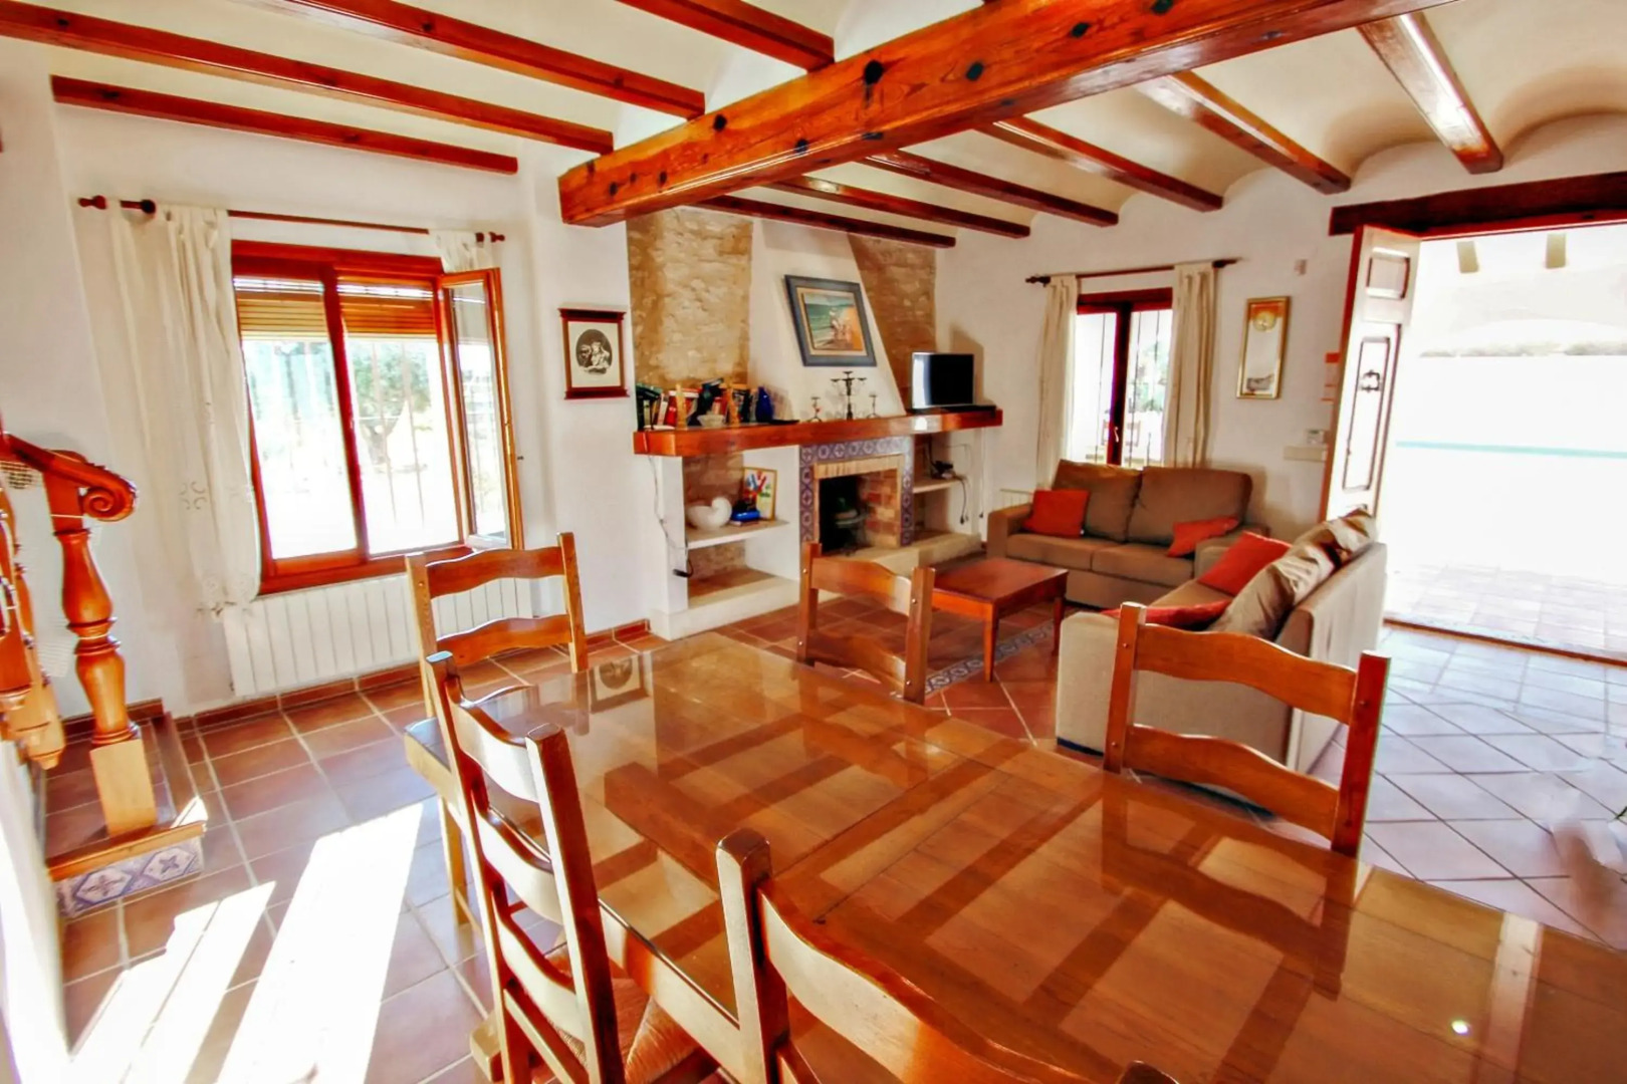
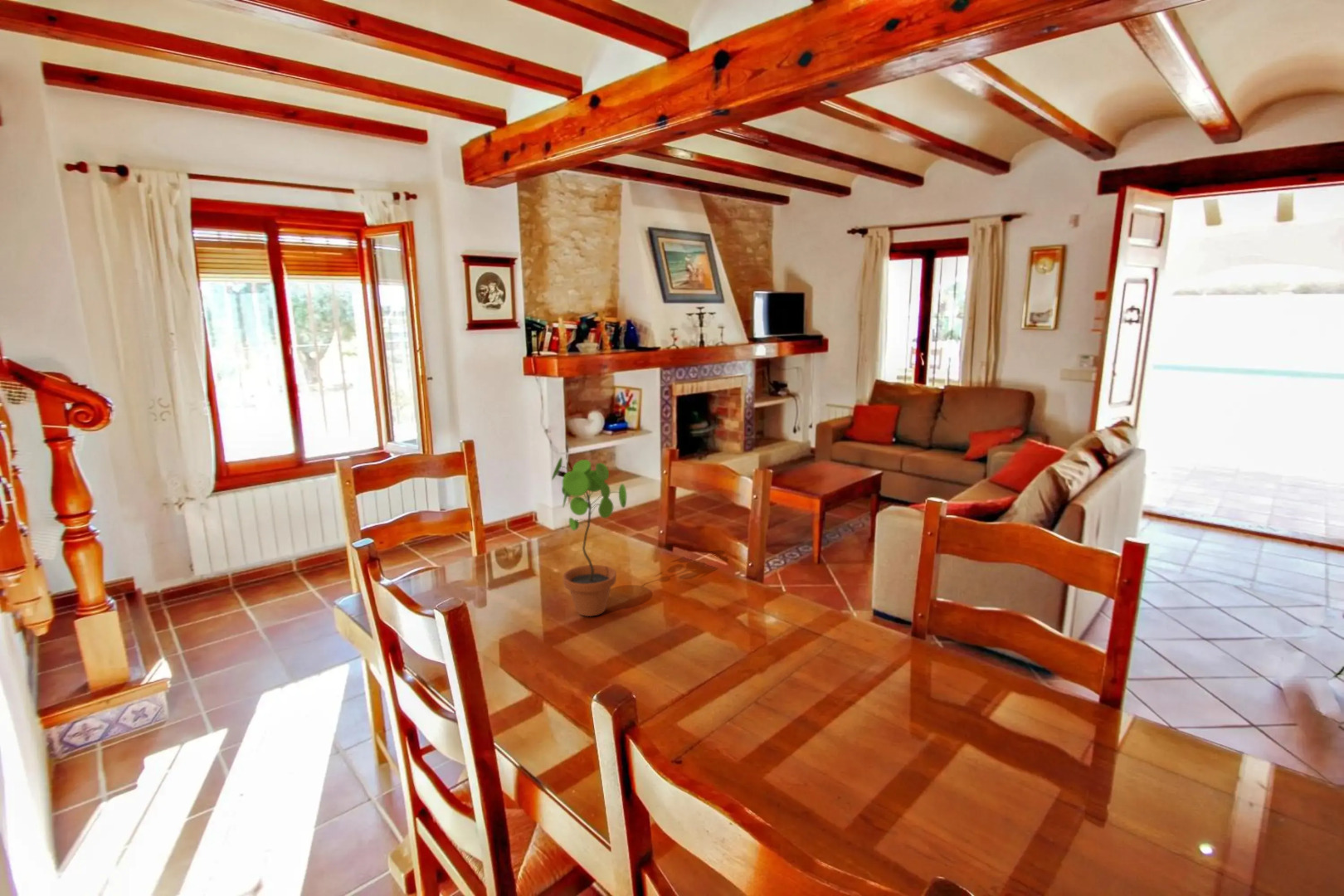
+ potted plant (587, 534)
